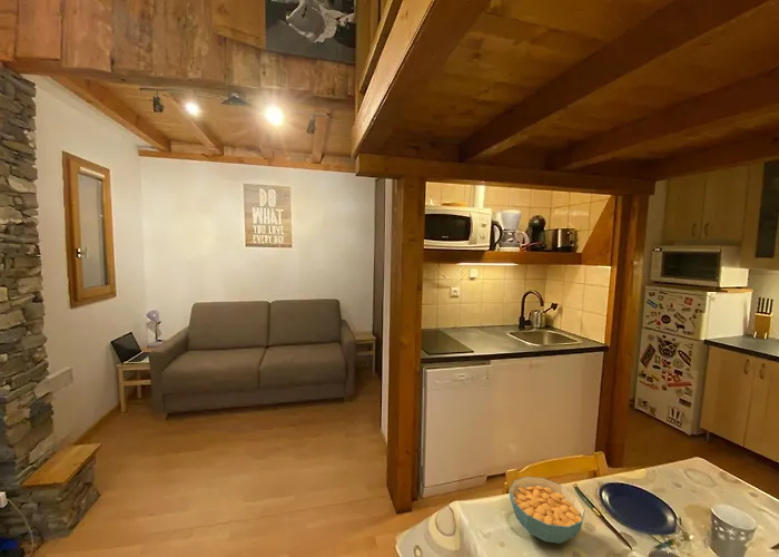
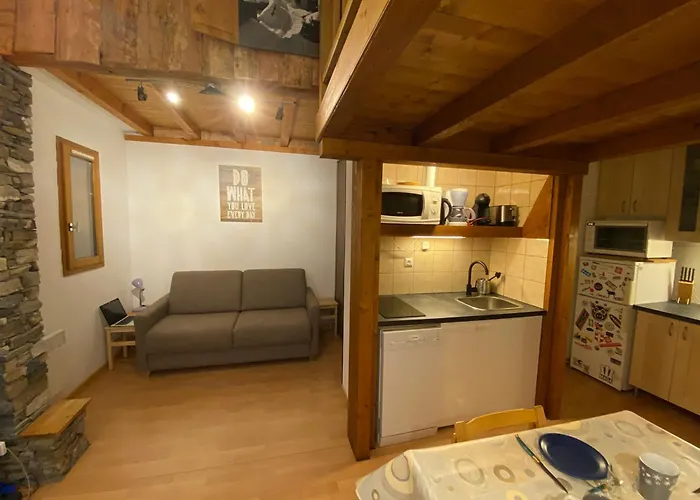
- cereal bowl (544, 515)
